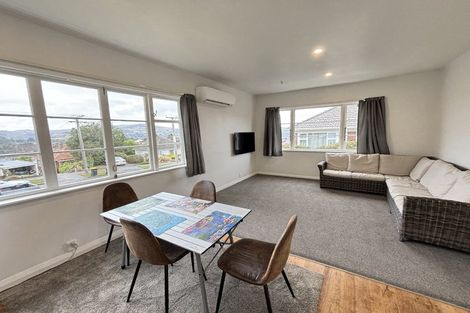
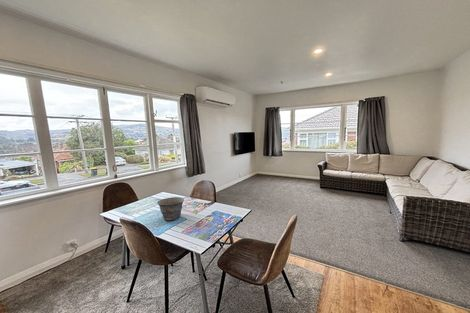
+ bowl (171, 208)
